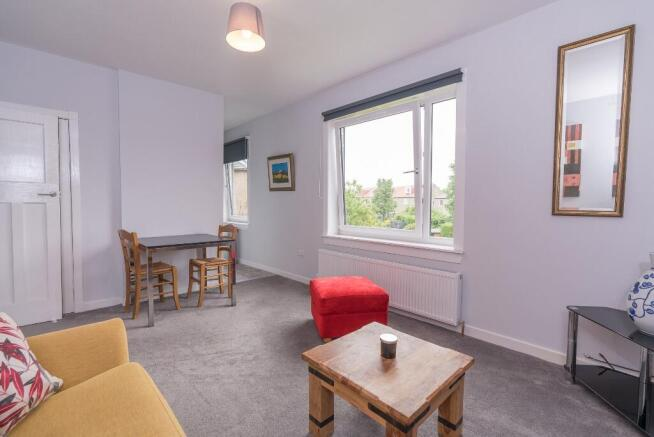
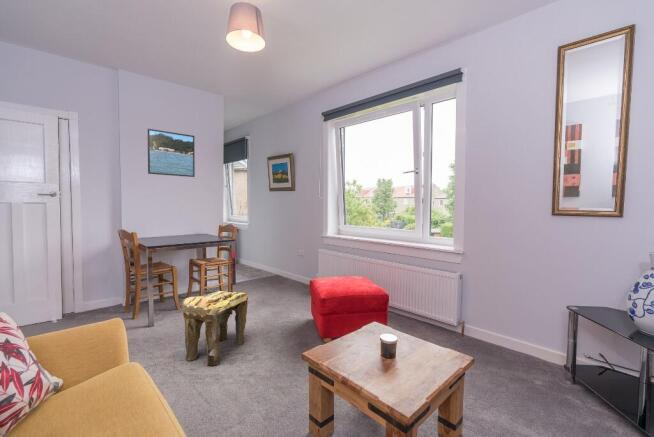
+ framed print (172, 154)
+ stool (217, 321)
